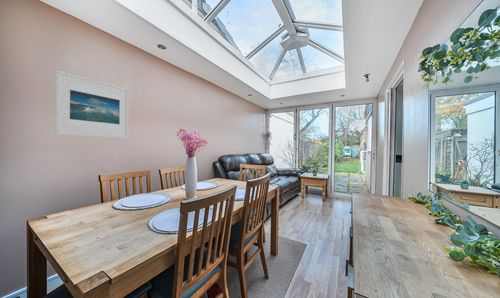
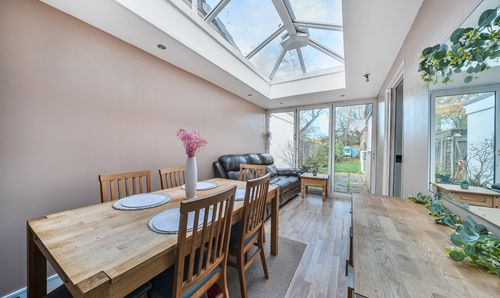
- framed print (96, 108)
